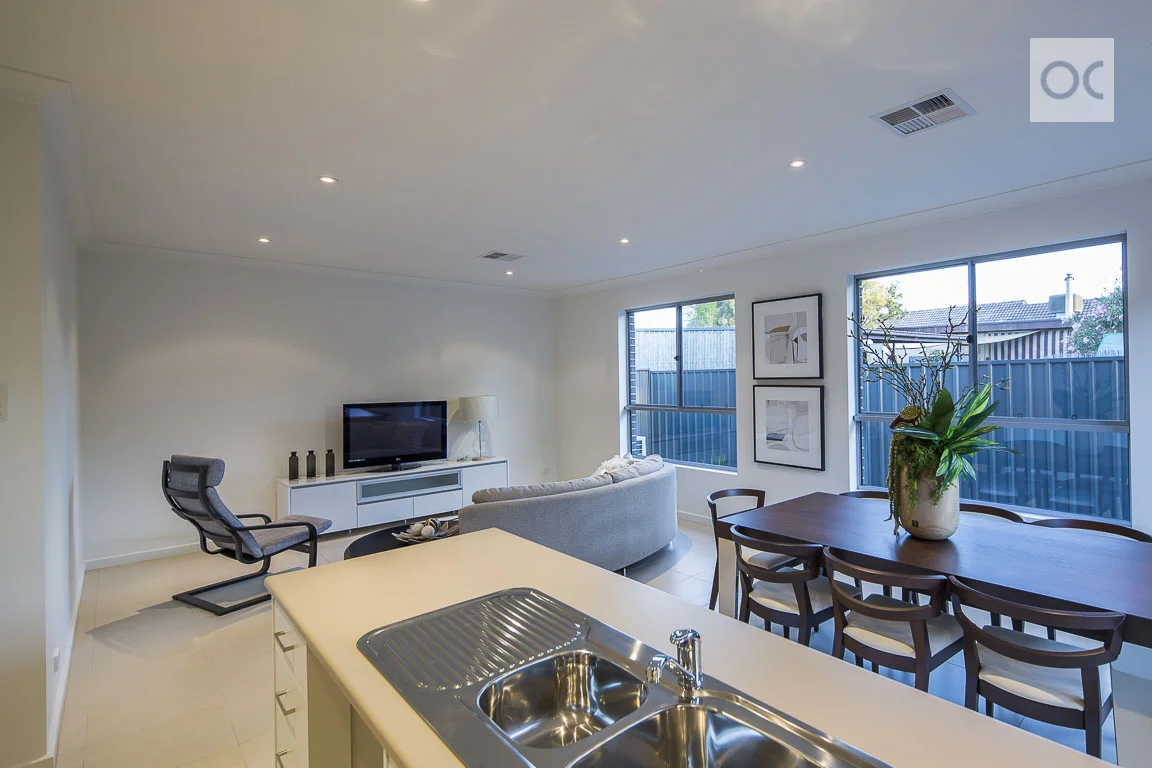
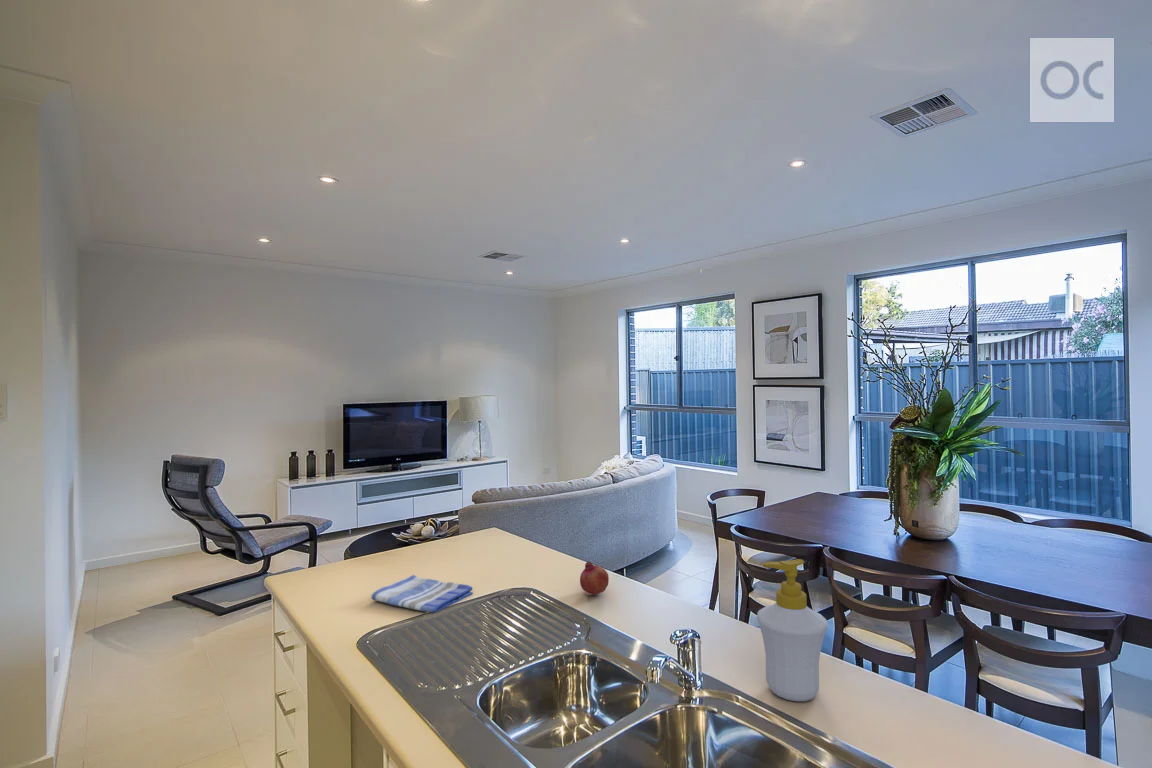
+ fruit (594, 577)
+ dish towel (422, 592)
+ soap bottle (791, 625)
